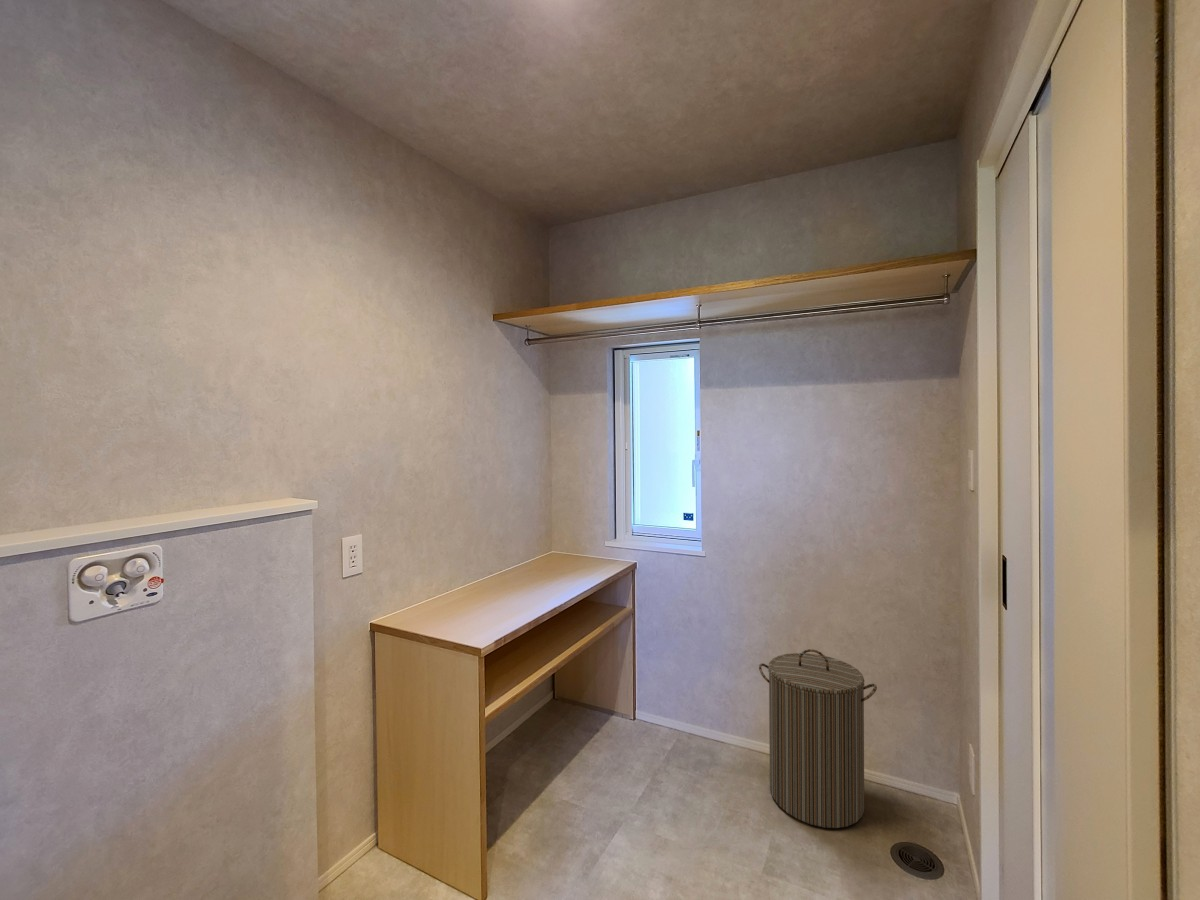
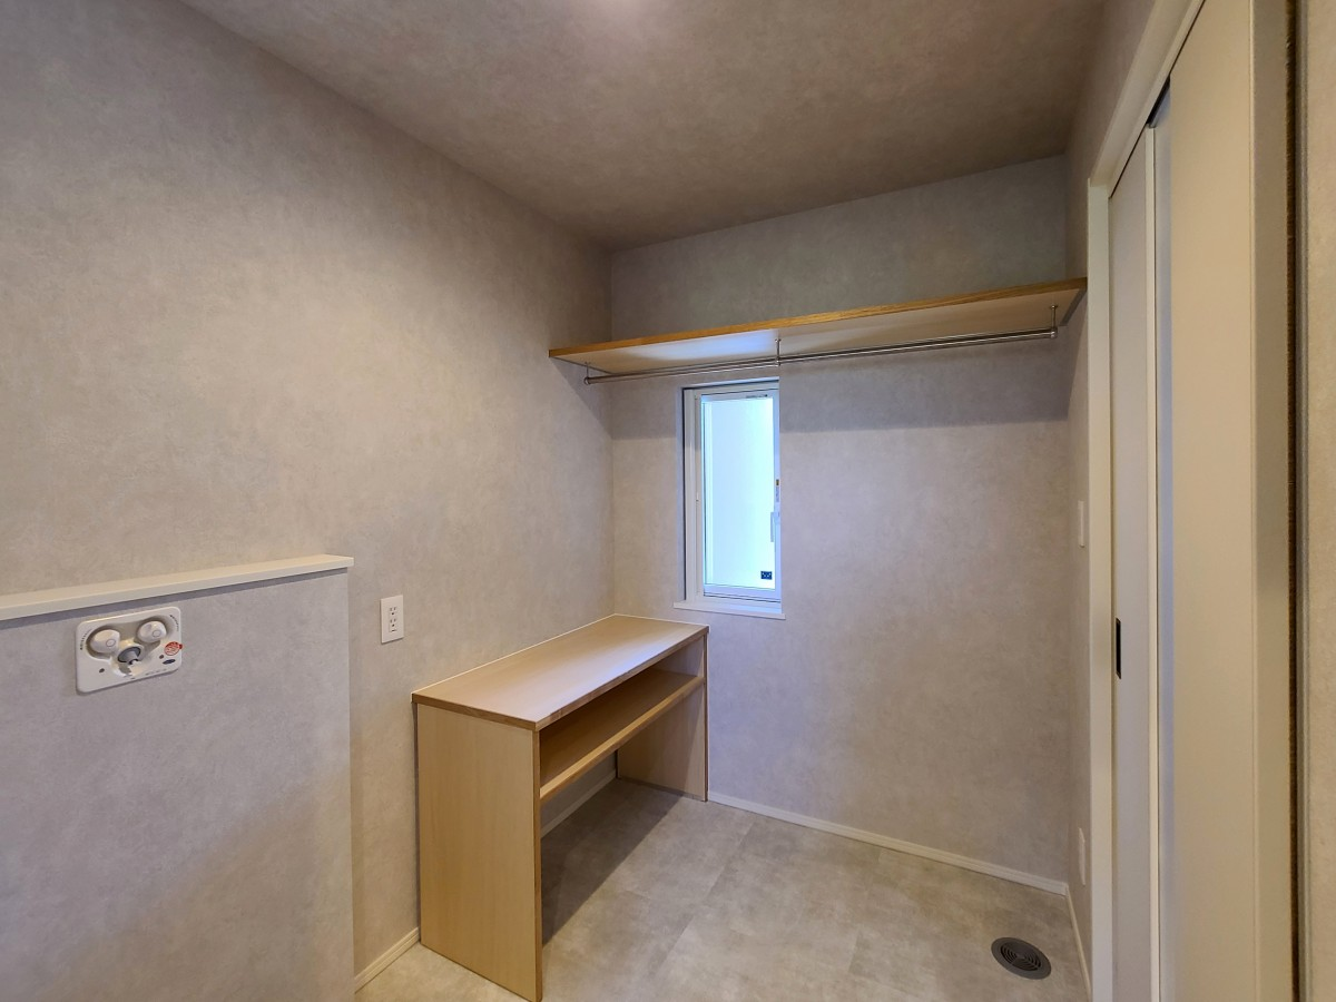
- laundry hamper (815, 723)
